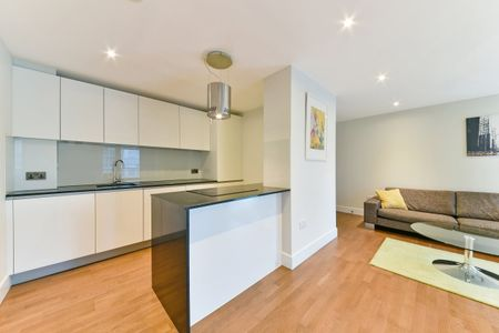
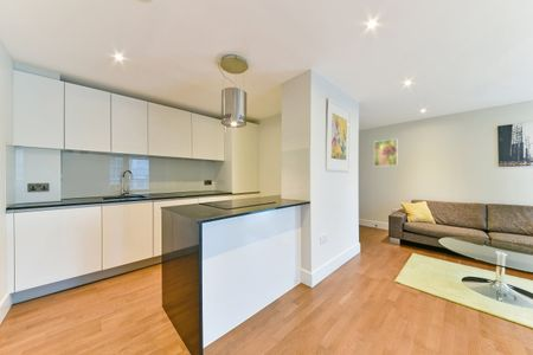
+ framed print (385, 153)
